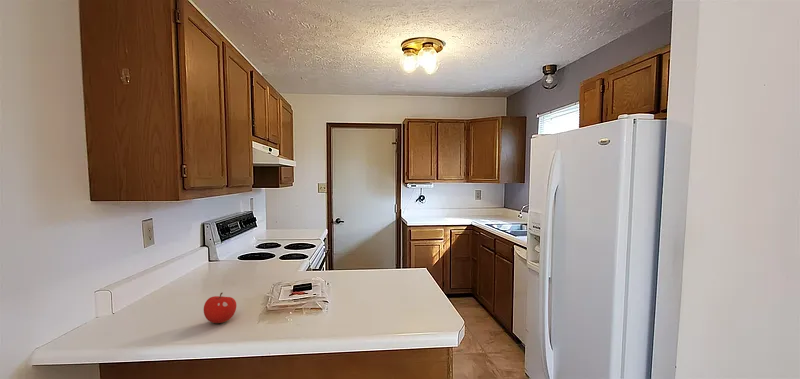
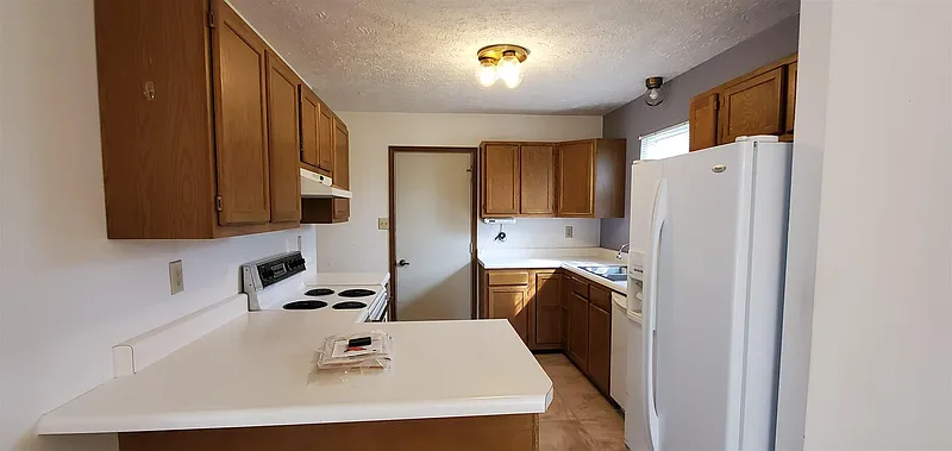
- fruit (220, 307)
